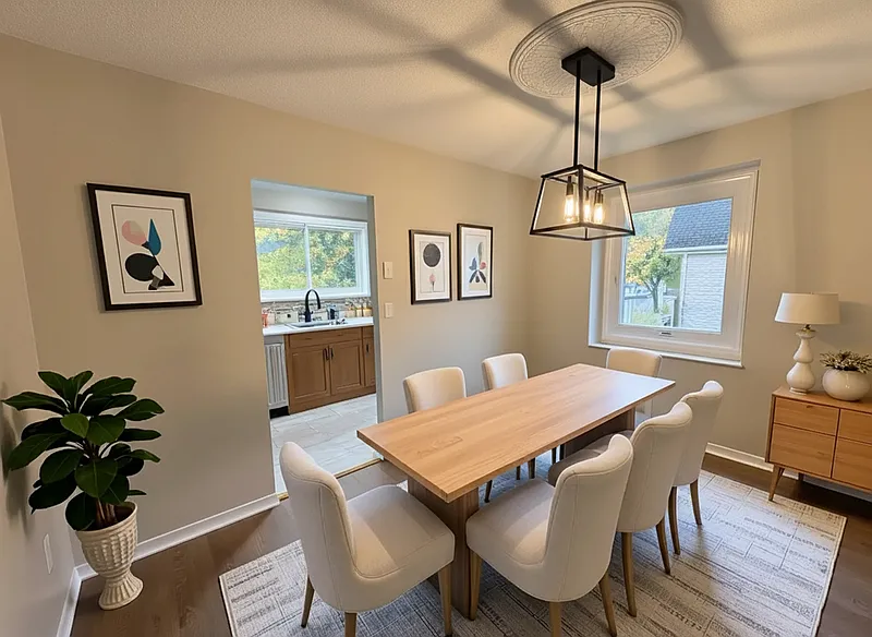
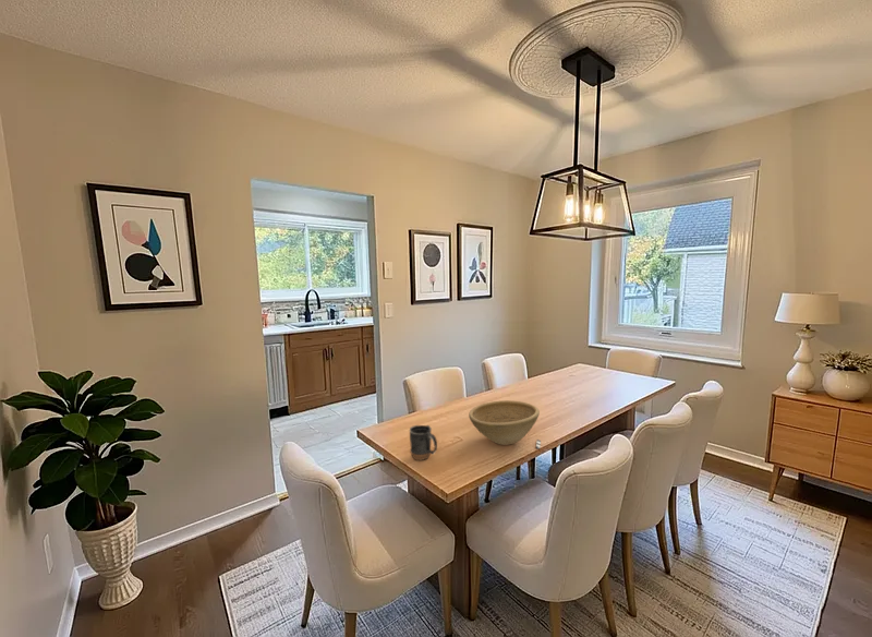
+ bowl (504, 424)
+ mug (423, 442)
